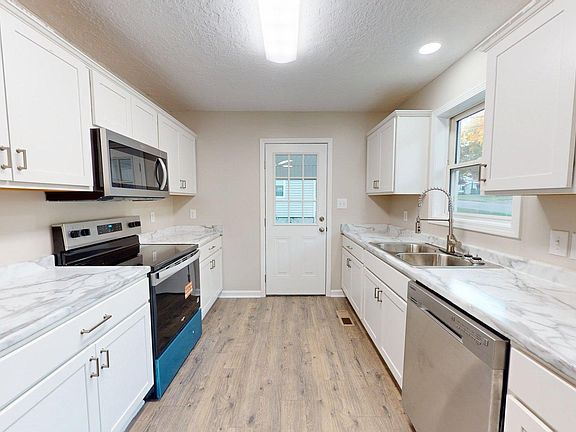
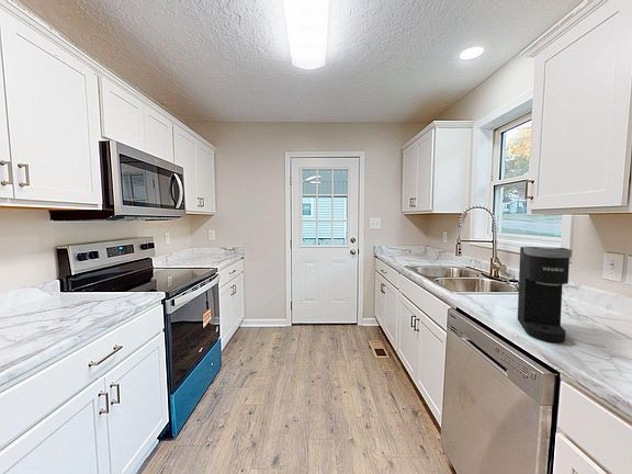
+ coffee maker (541, 287)
